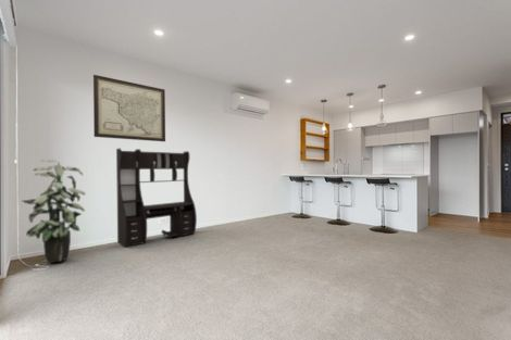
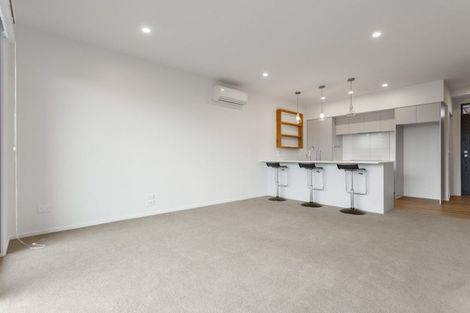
- indoor plant (54, 210)
- wall art (132, 111)
- shelving unit (163, 203)
